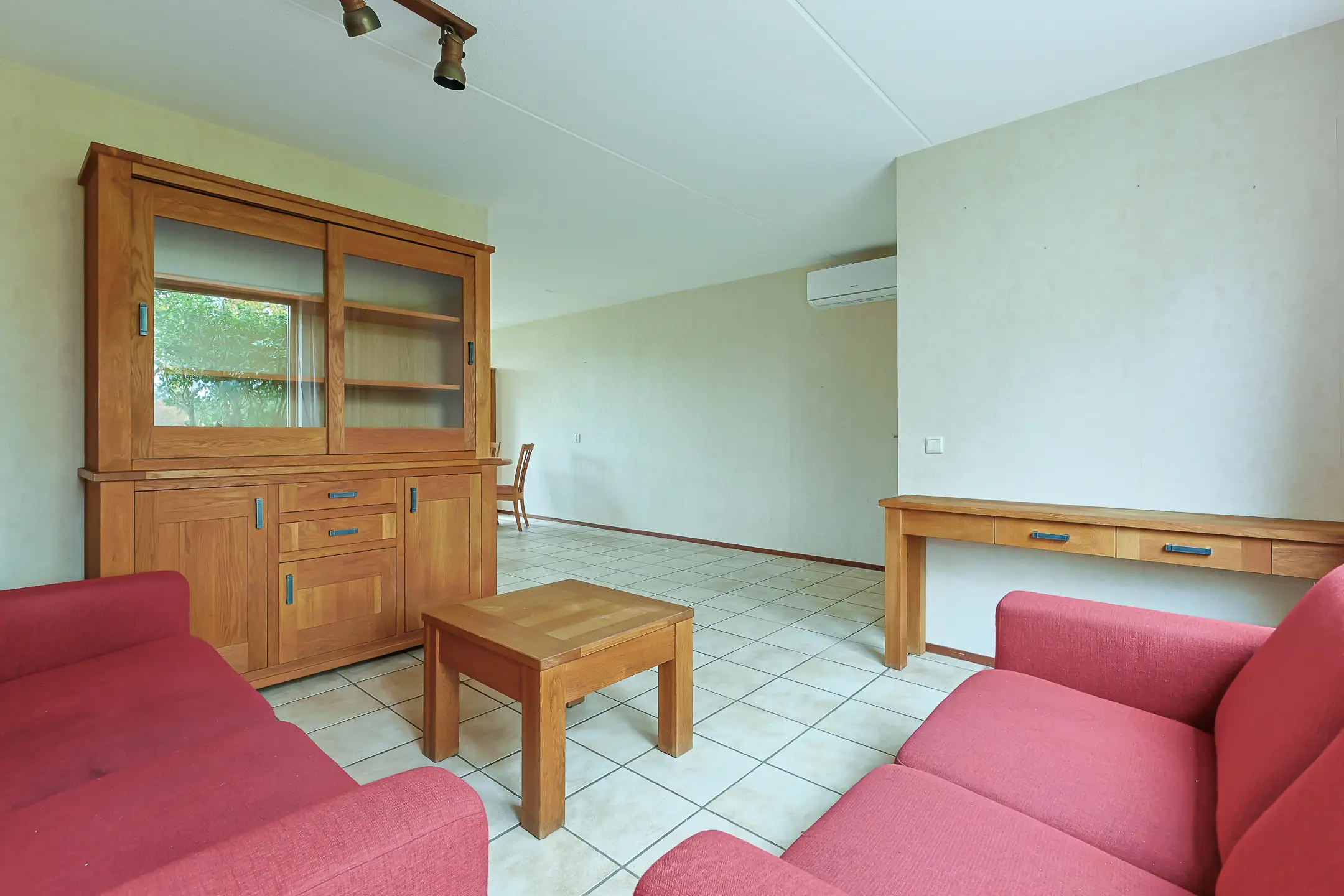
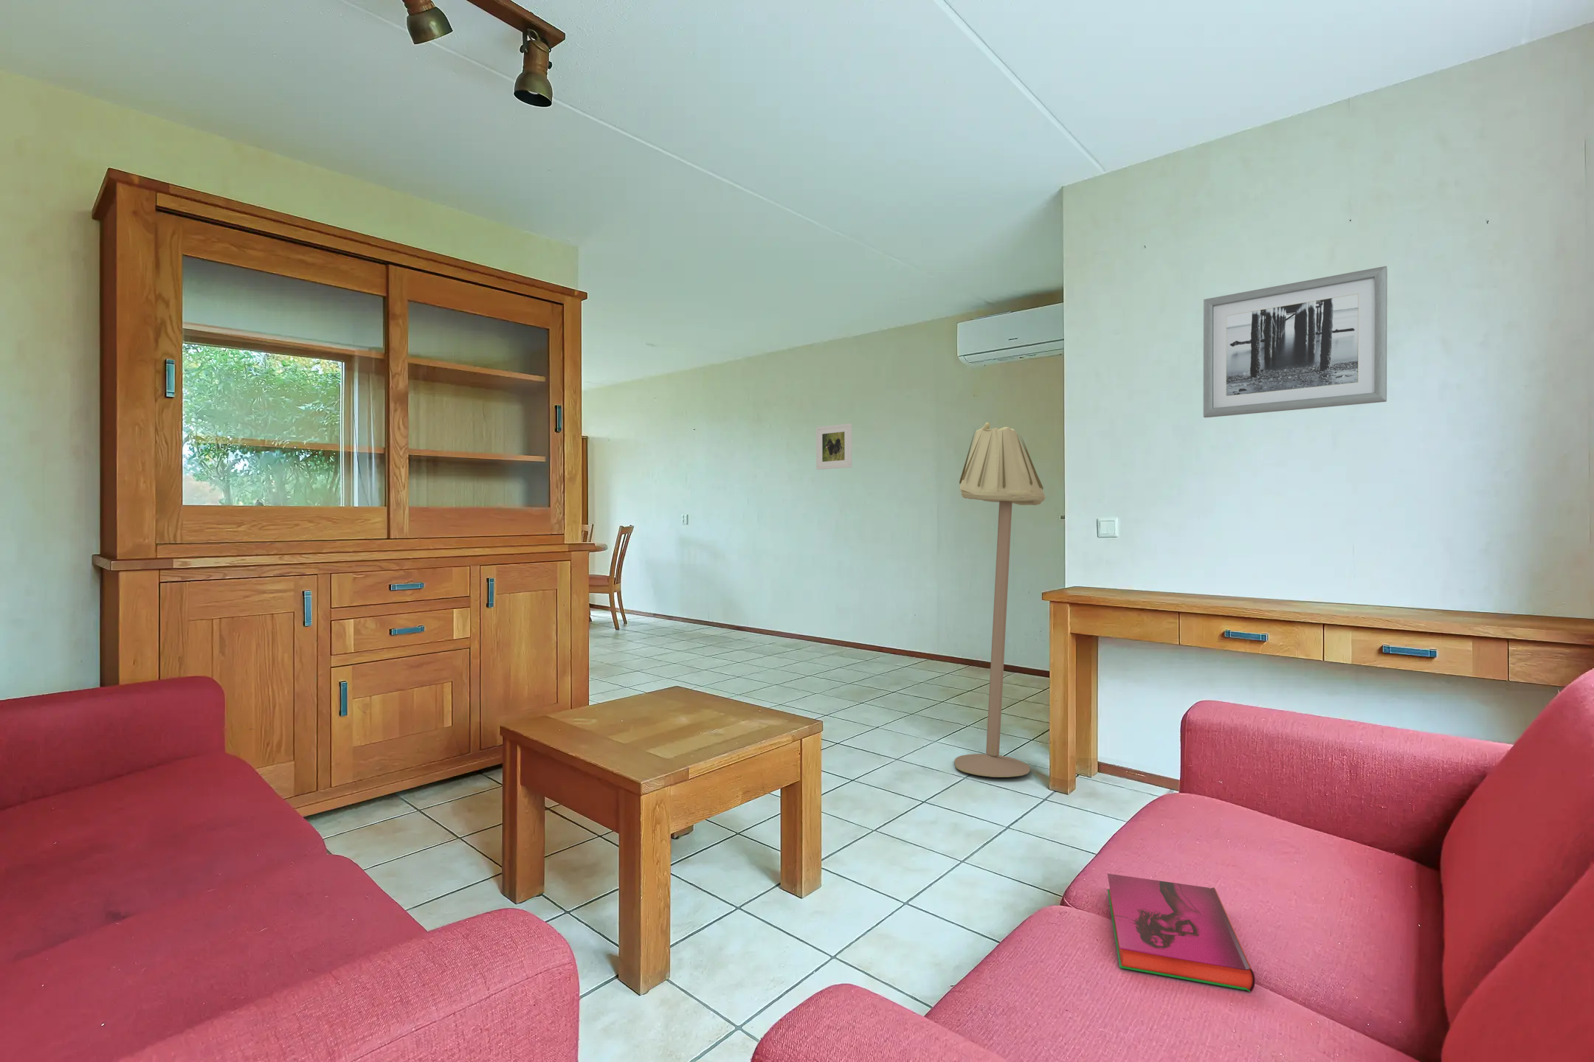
+ floor lamp (1000, 593)
+ hardback book (1172, 925)
+ wall art (1288, 346)
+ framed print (833, 447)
